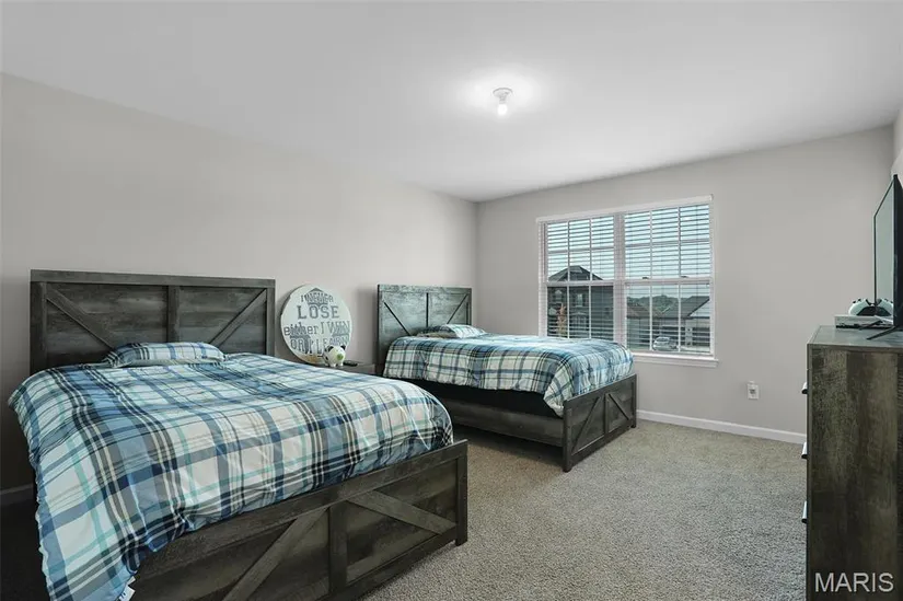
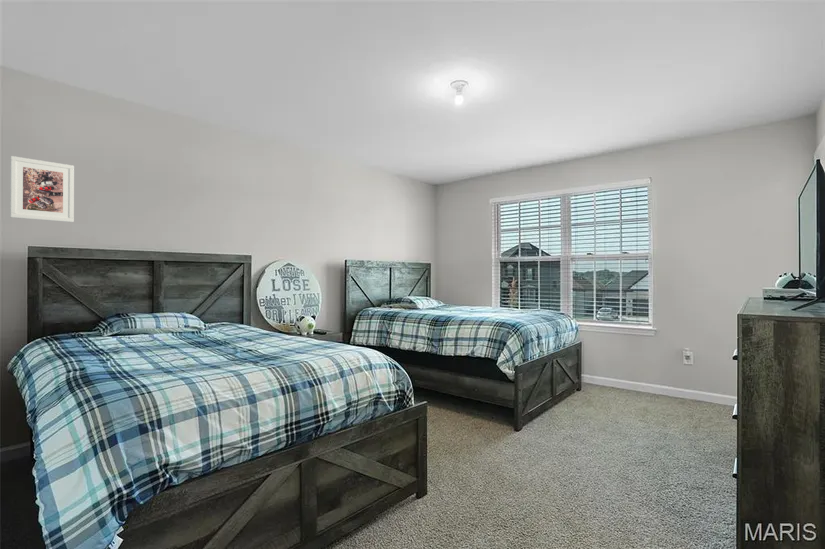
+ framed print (43, 190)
